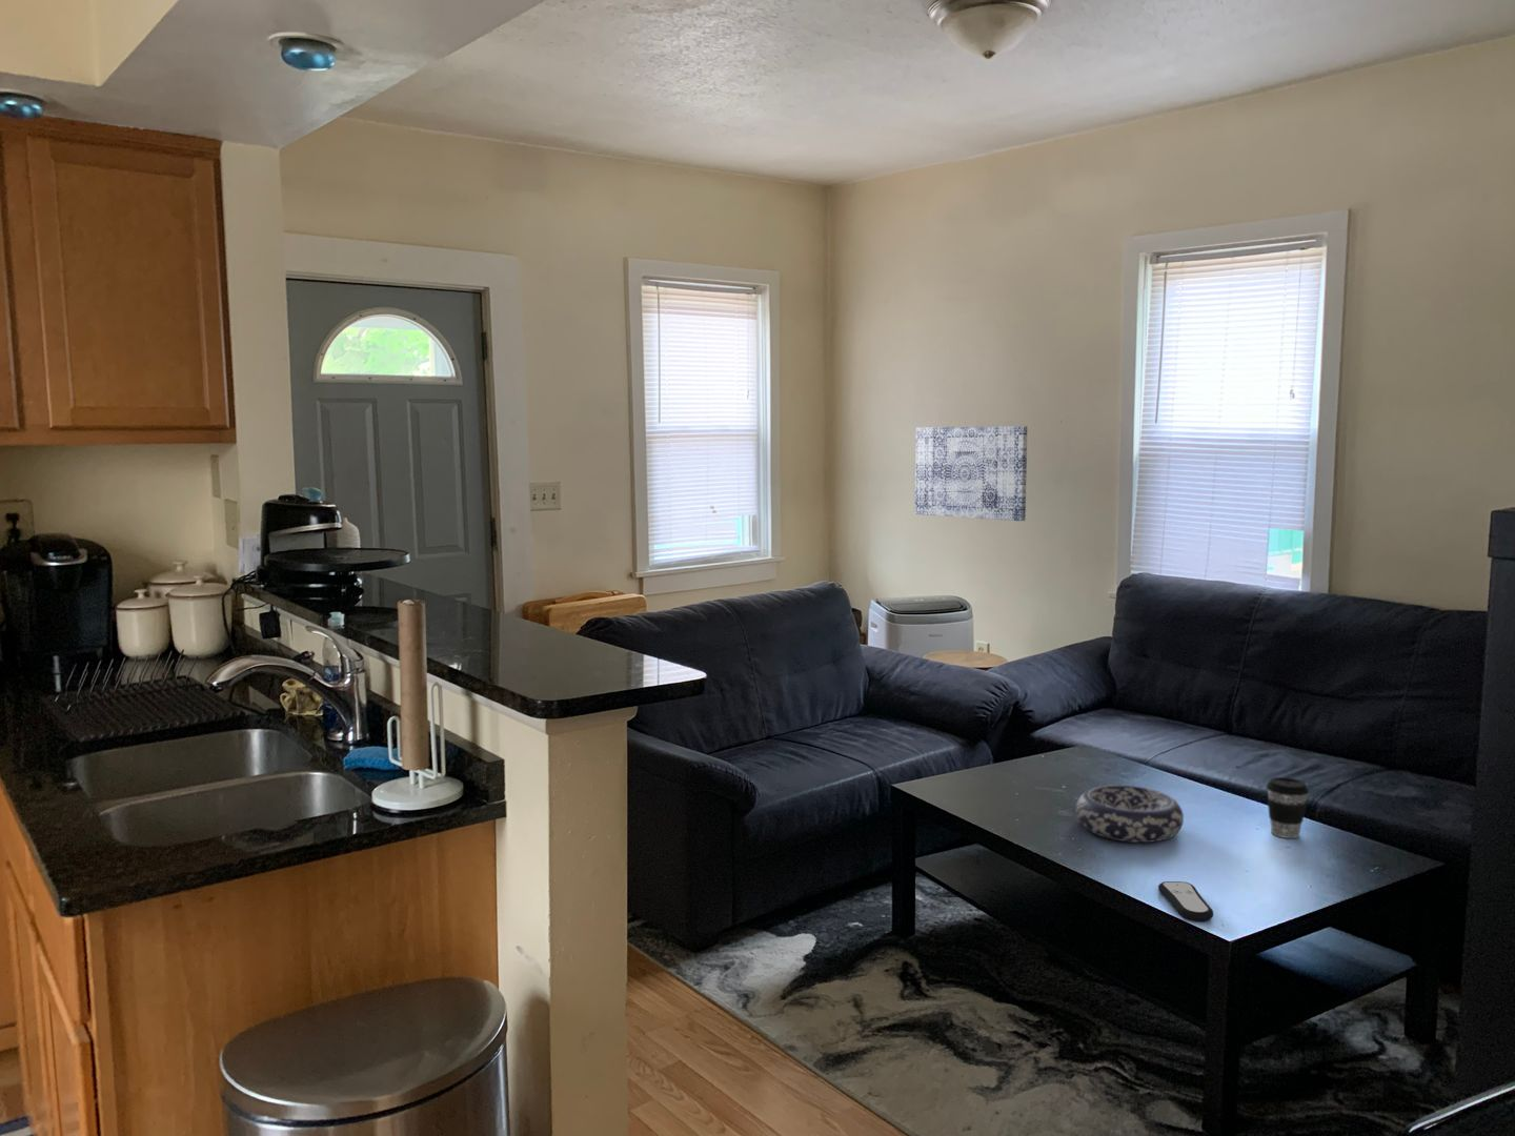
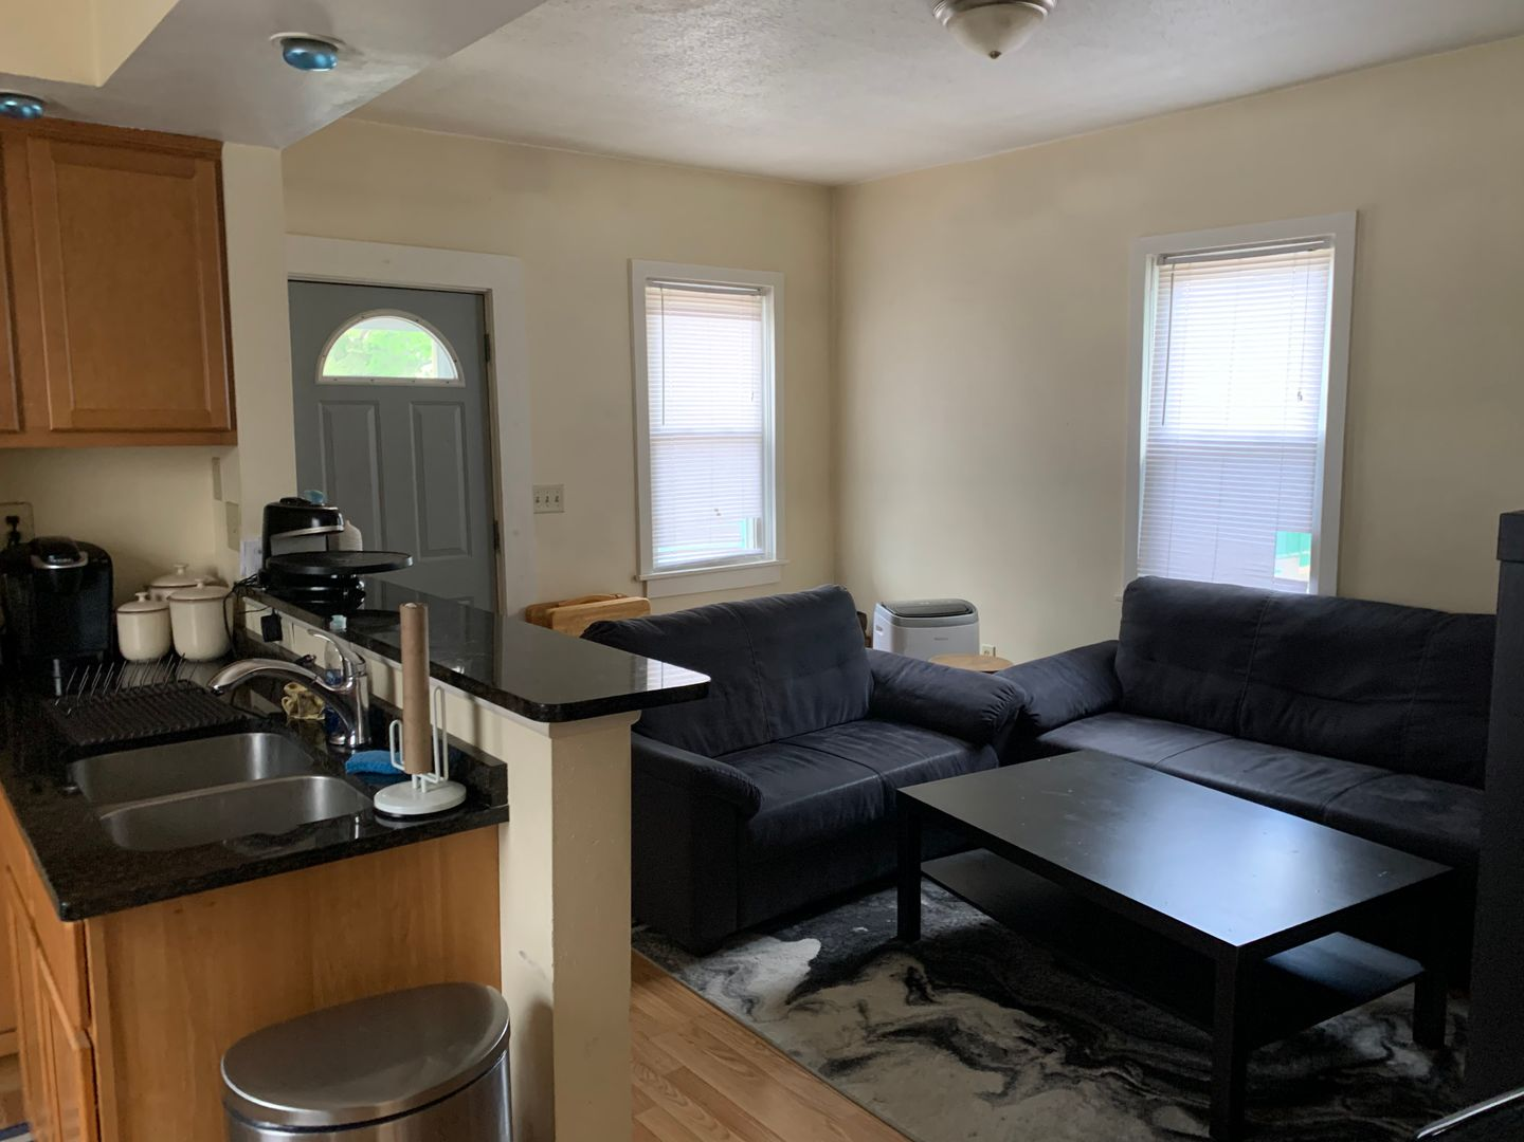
- decorative bowl (1128, 813)
- coffee cup (1286, 808)
- wall art (967, 473)
- remote control (1186, 900)
